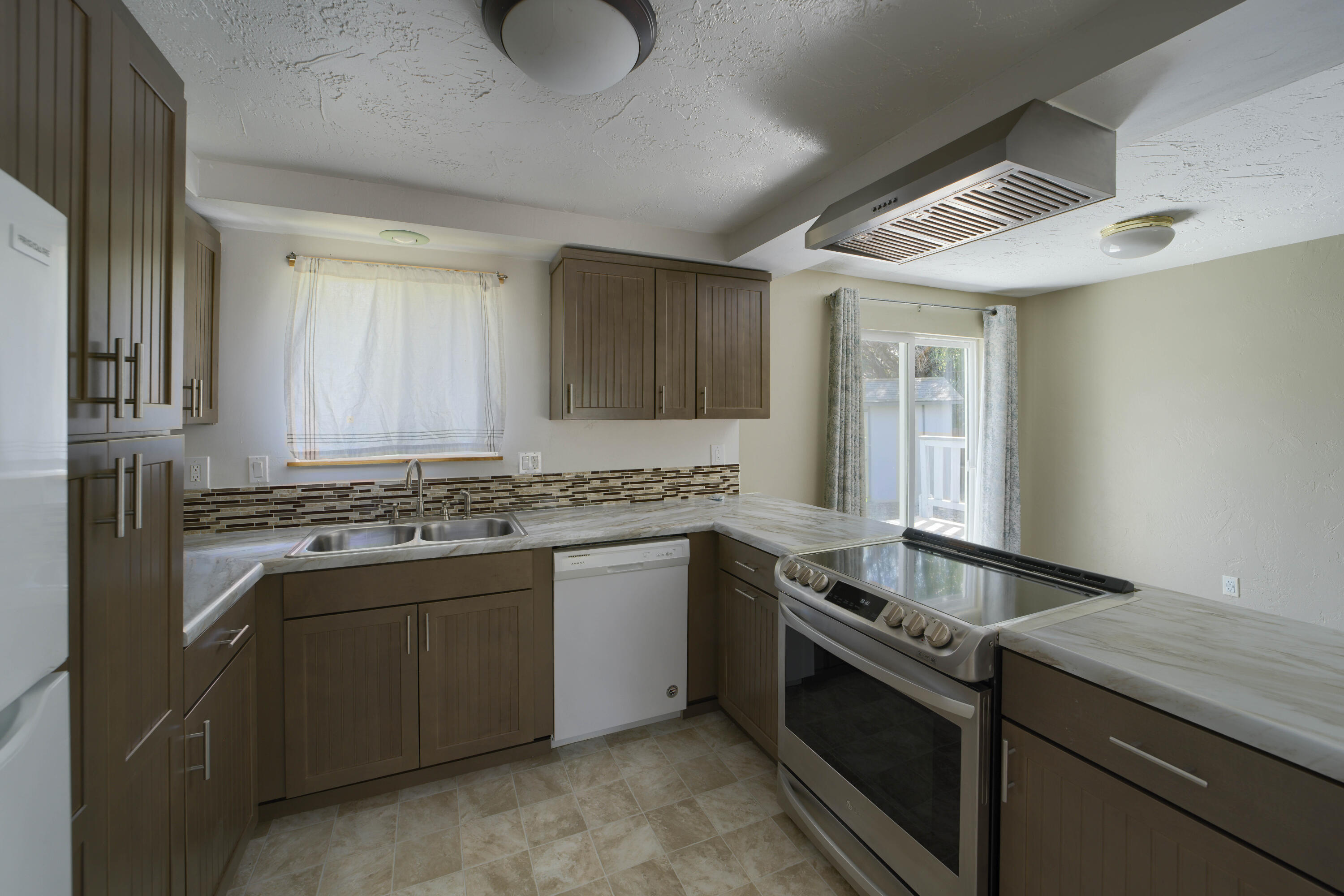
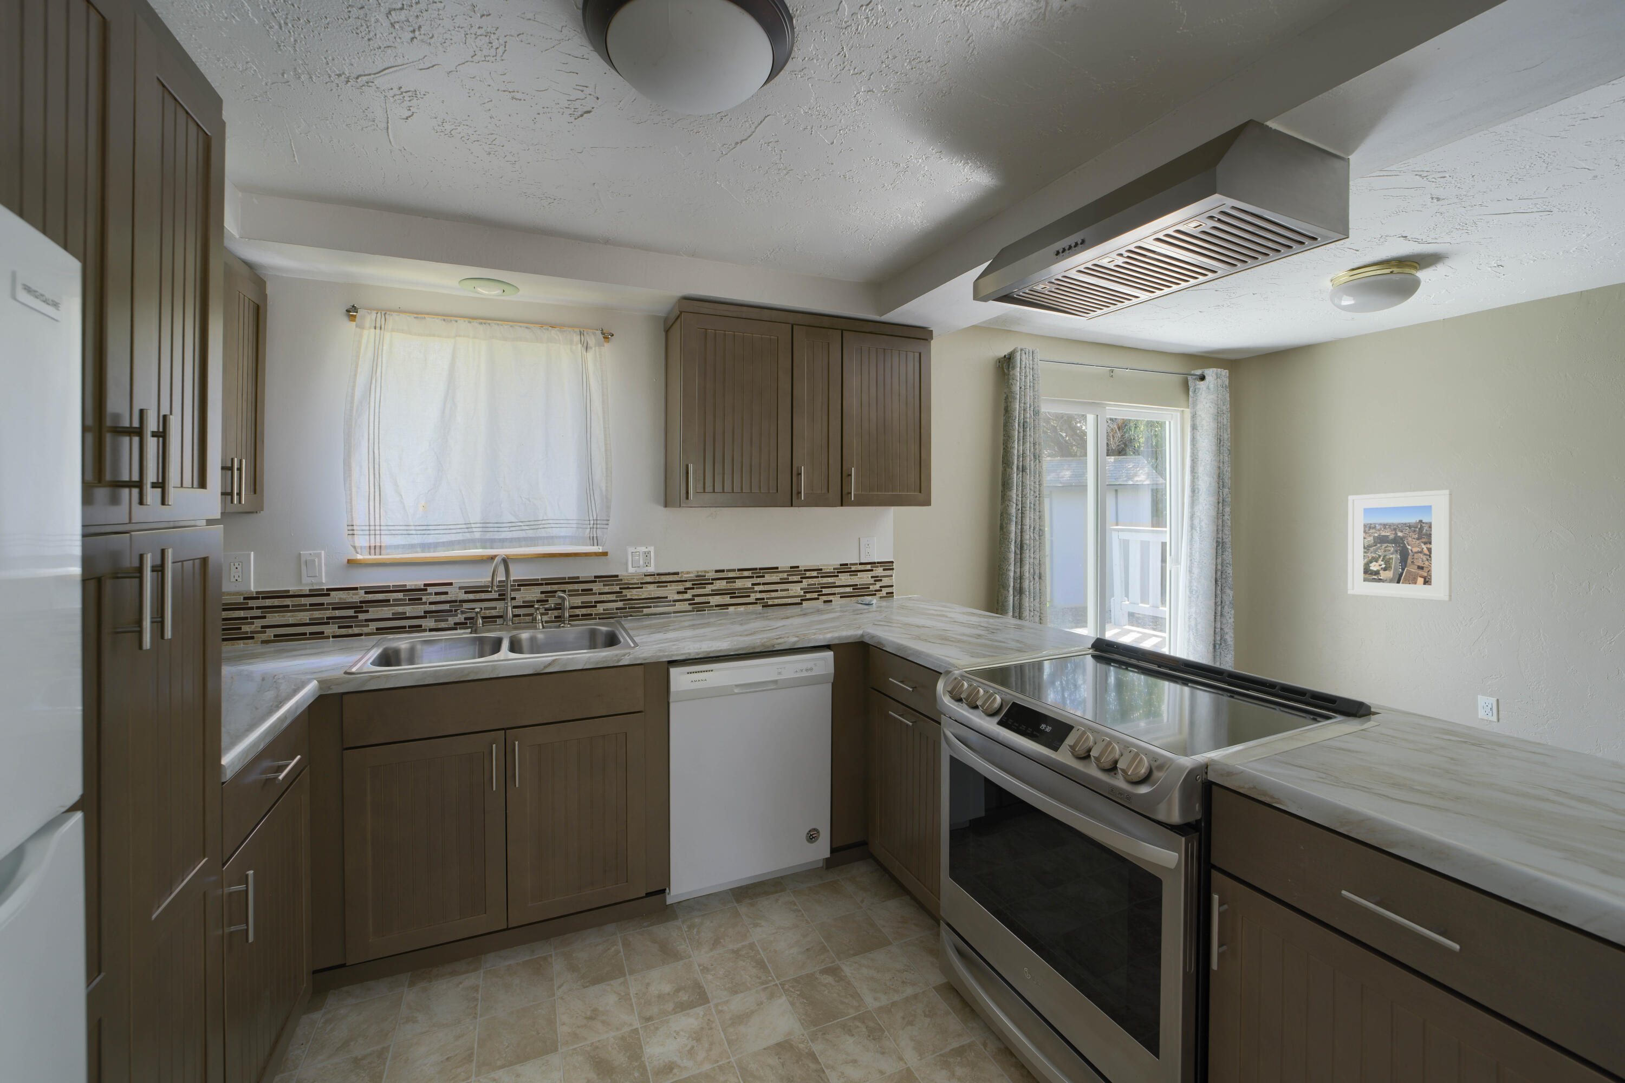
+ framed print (1396, 545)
